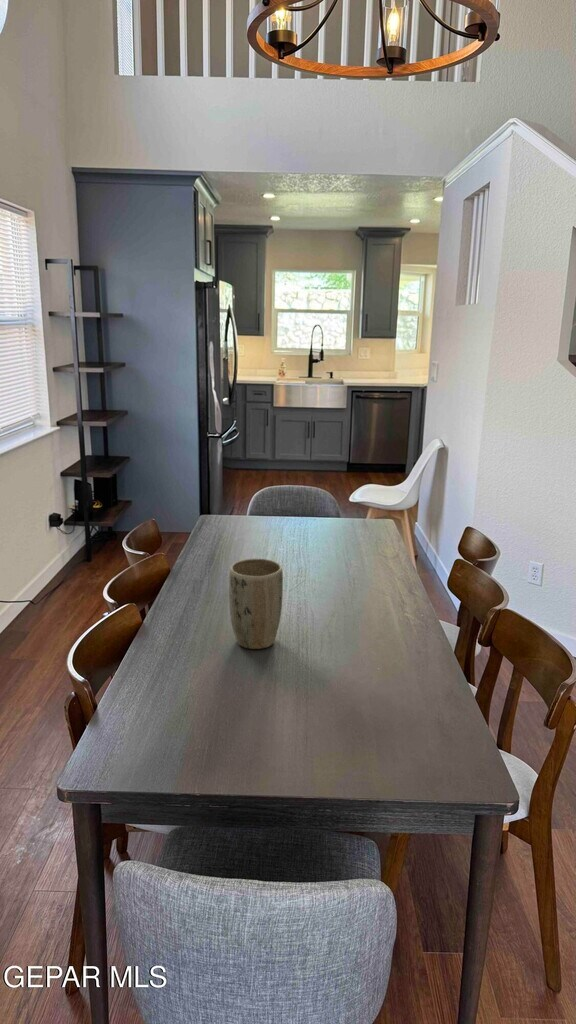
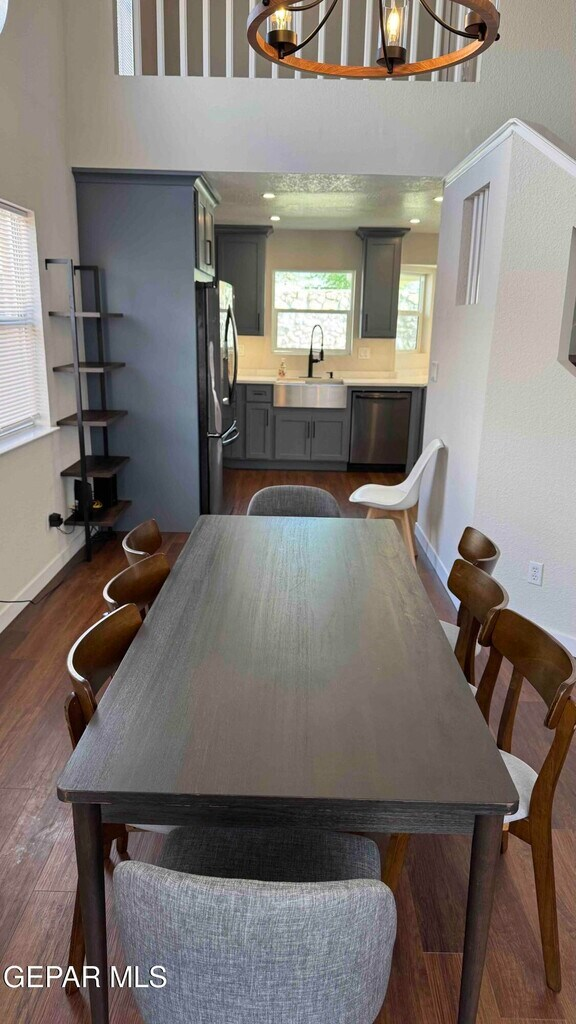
- plant pot (255, 604)
